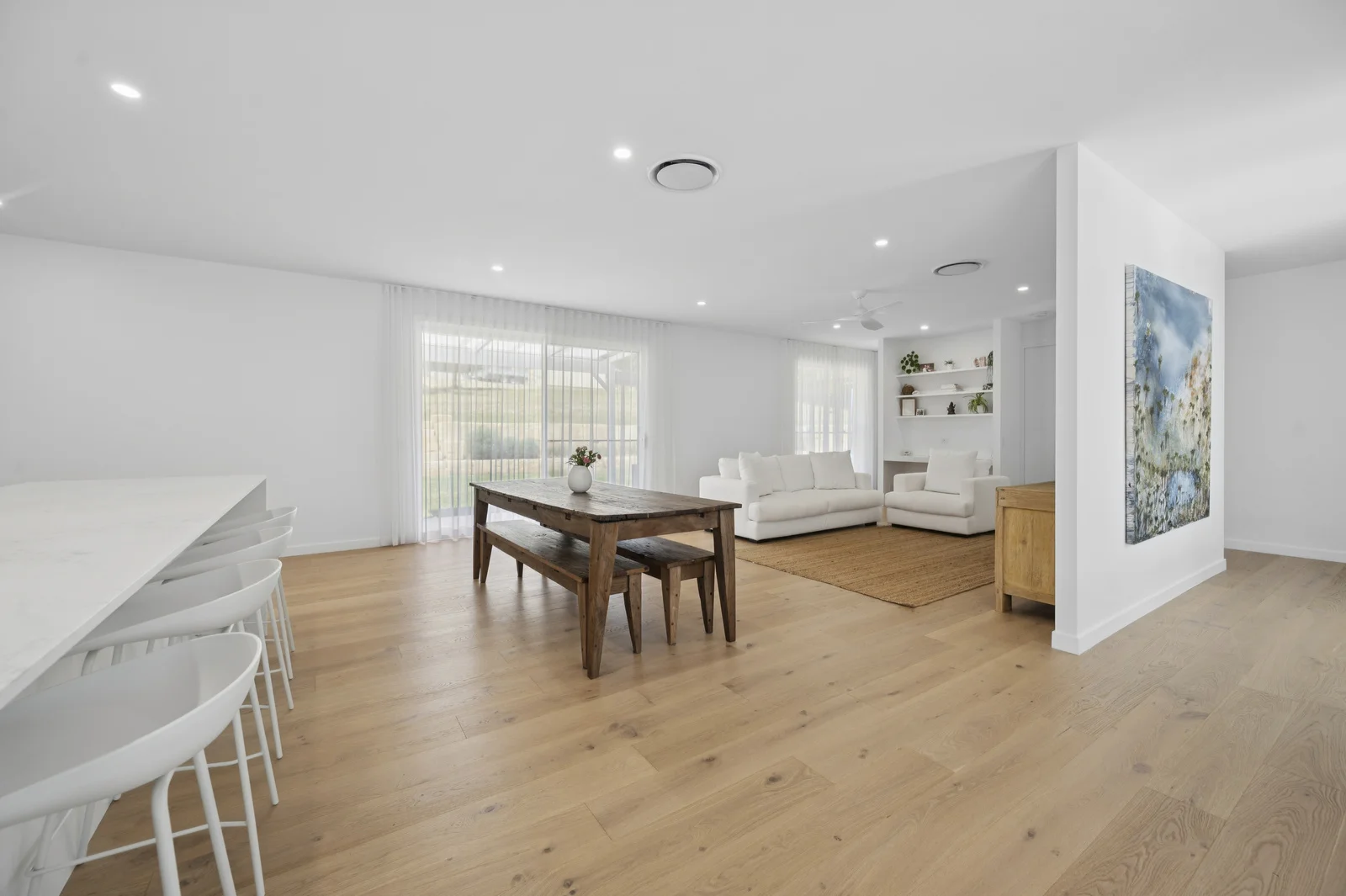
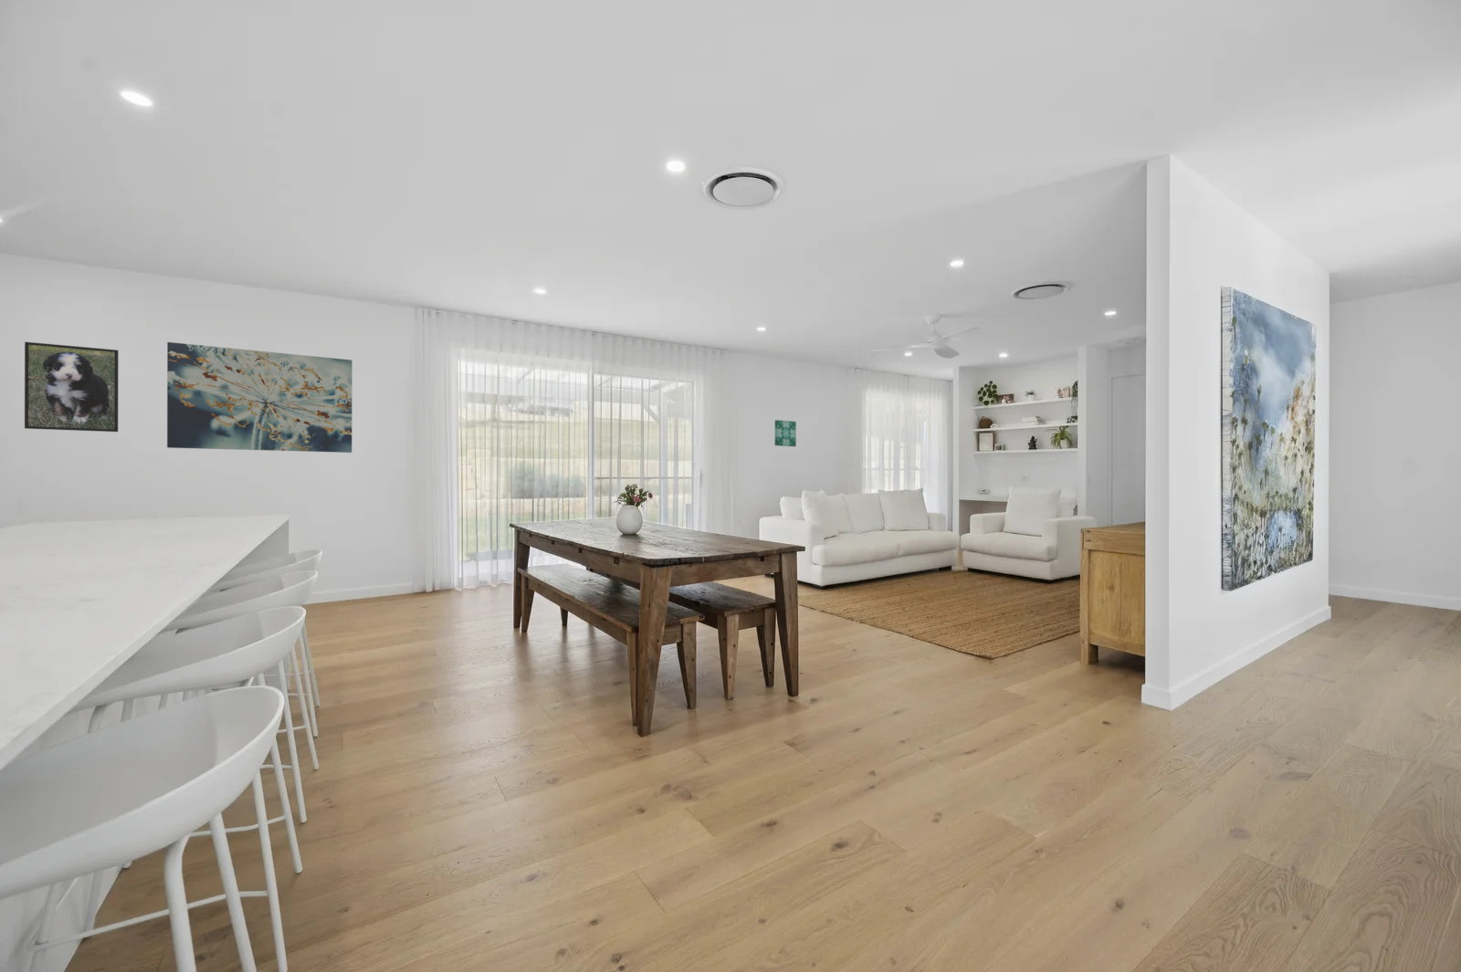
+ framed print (72, 388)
+ wall art (785, 433)
+ wall art (266, 400)
